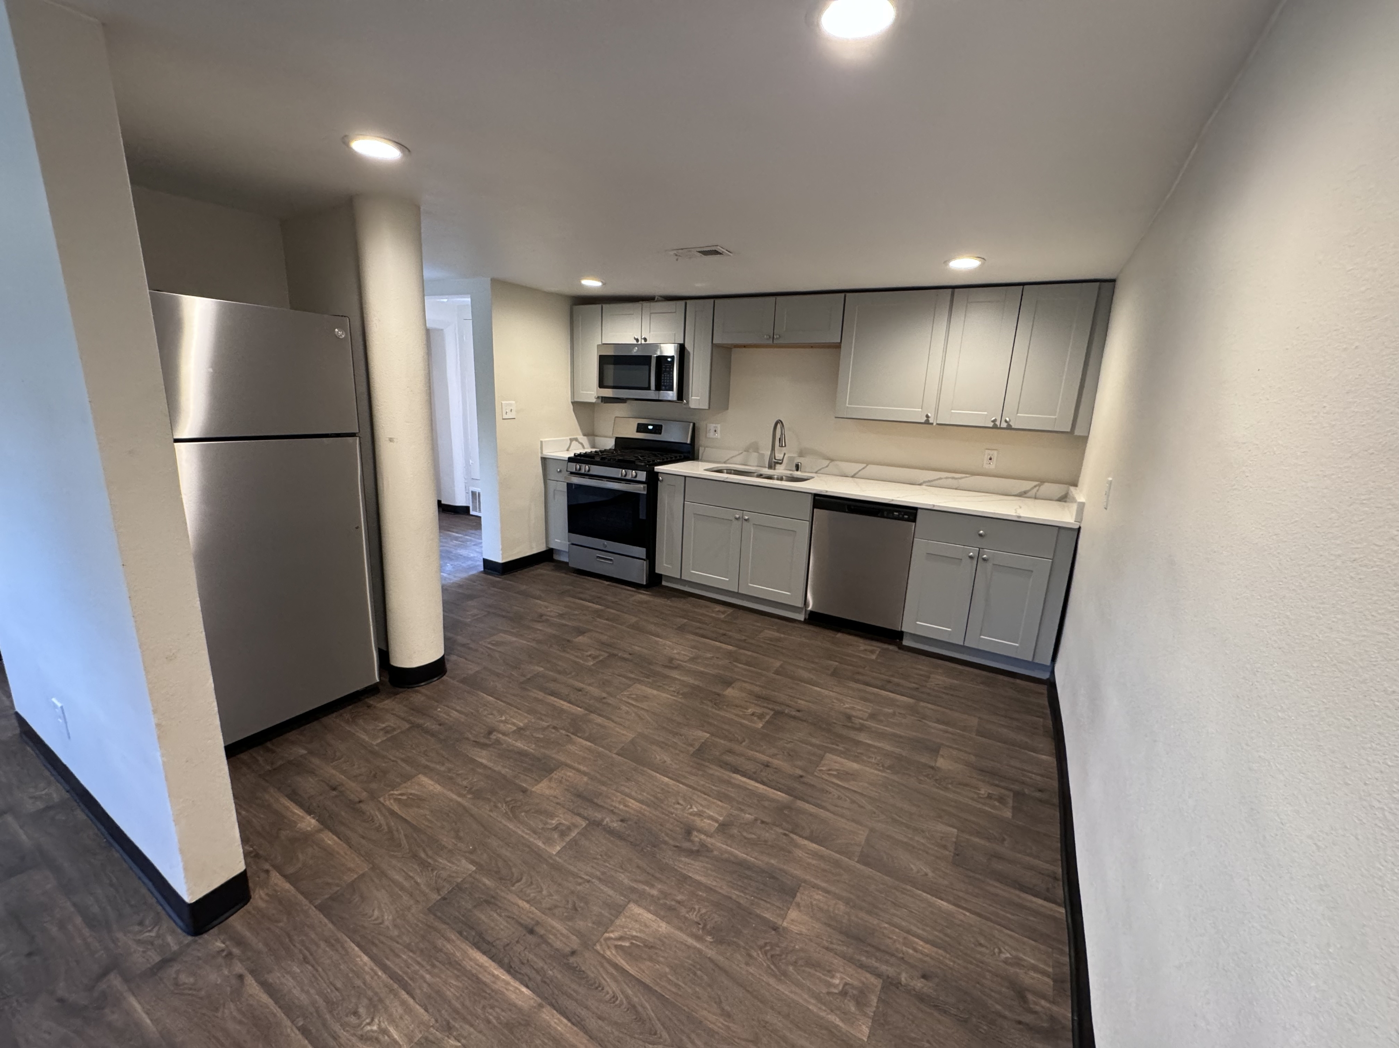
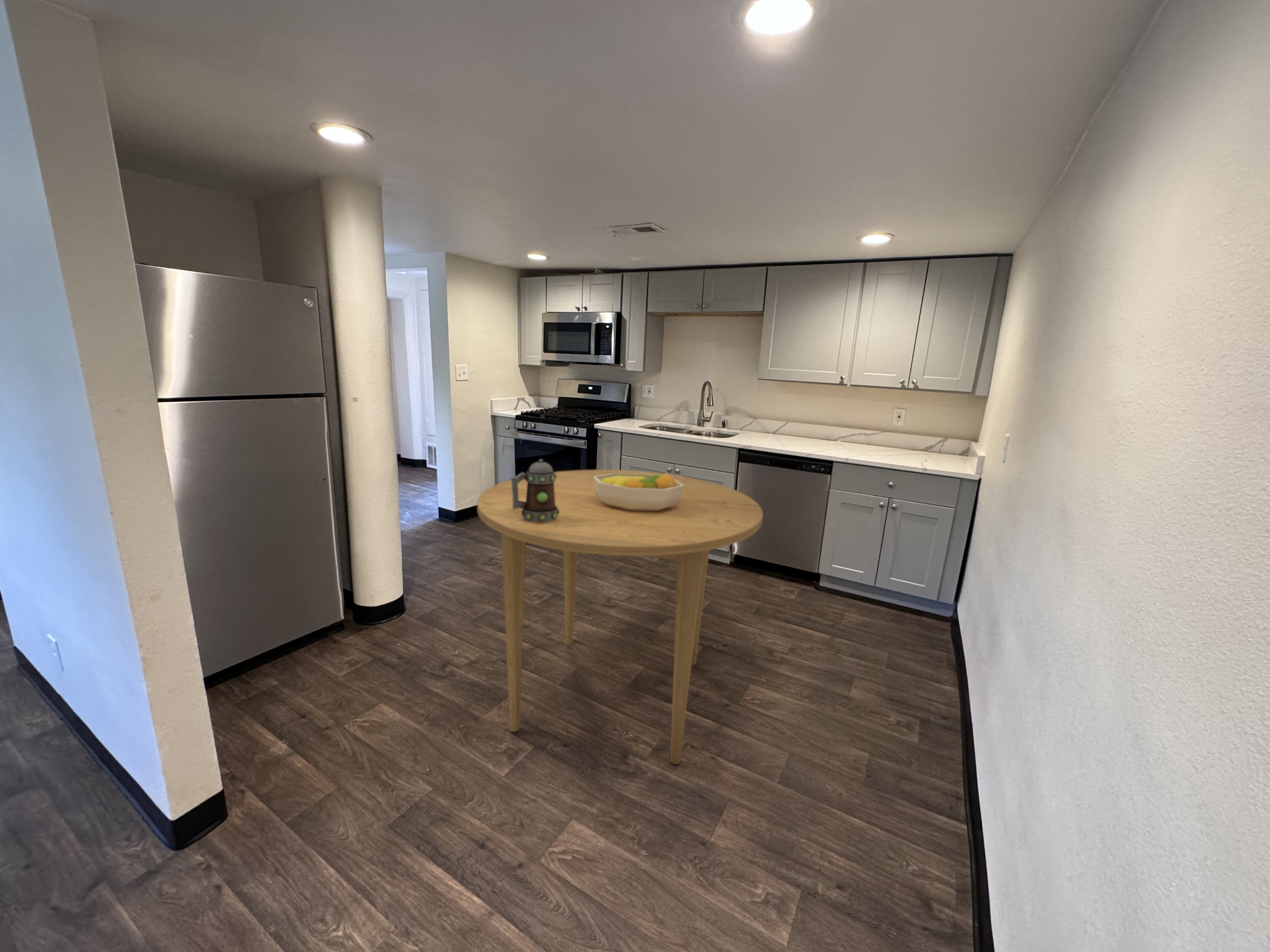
+ mug (536, 488)
+ fruit bowl (638, 487)
+ dining table (575, 597)
